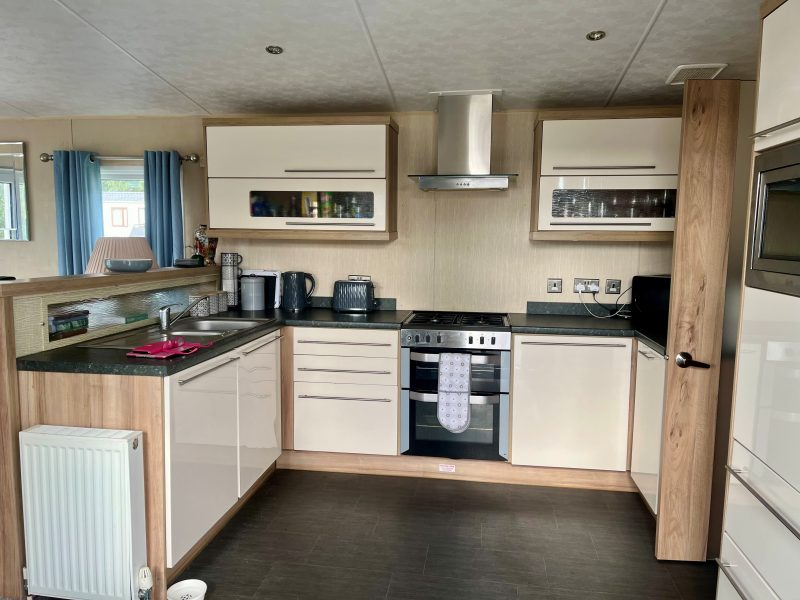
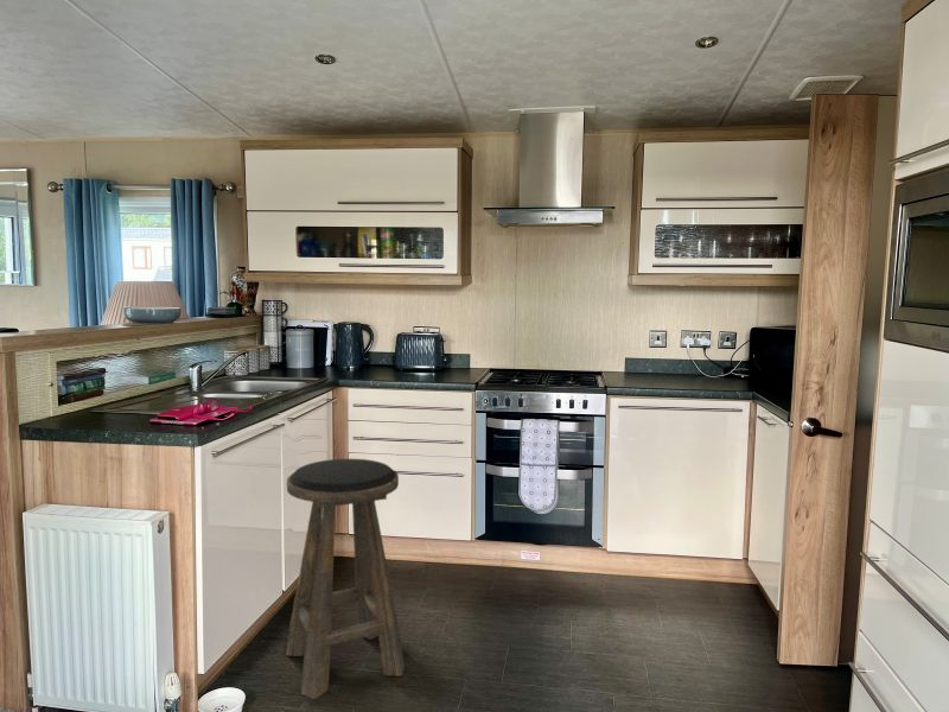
+ stool (355, 566)
